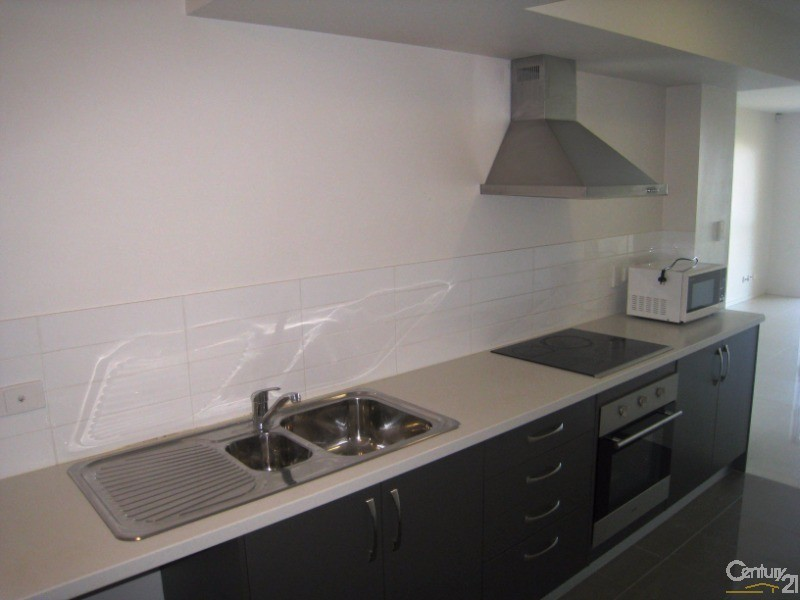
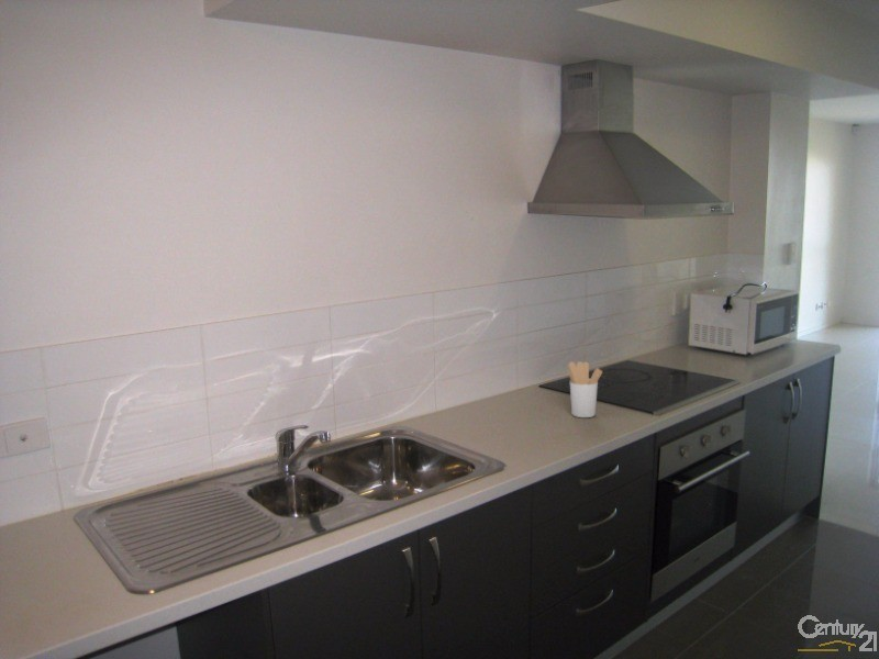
+ utensil holder (581, 388)
